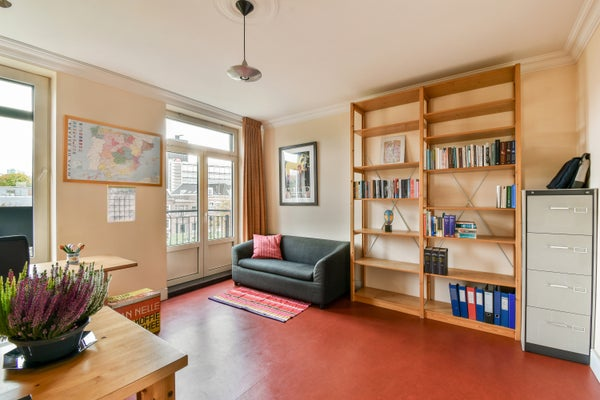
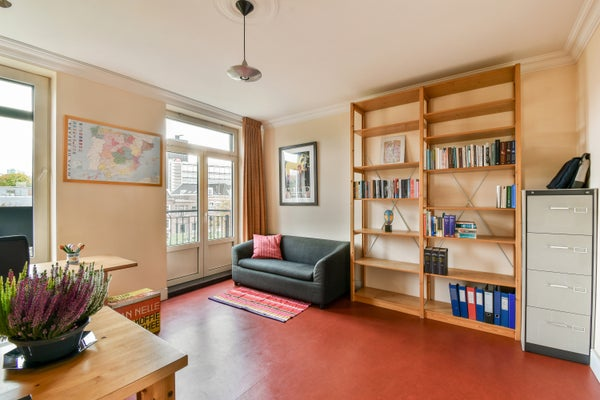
- calendar (121, 199)
